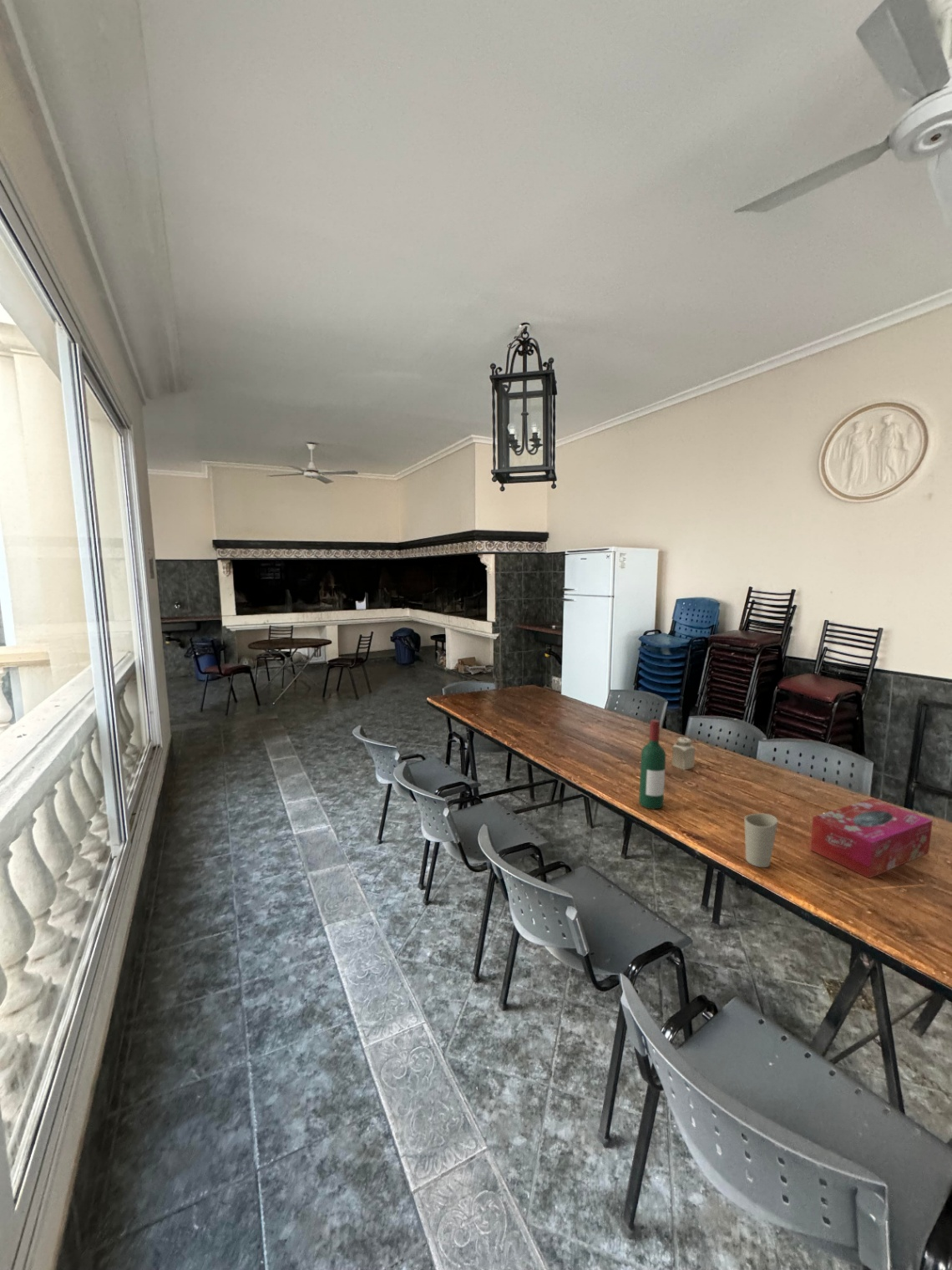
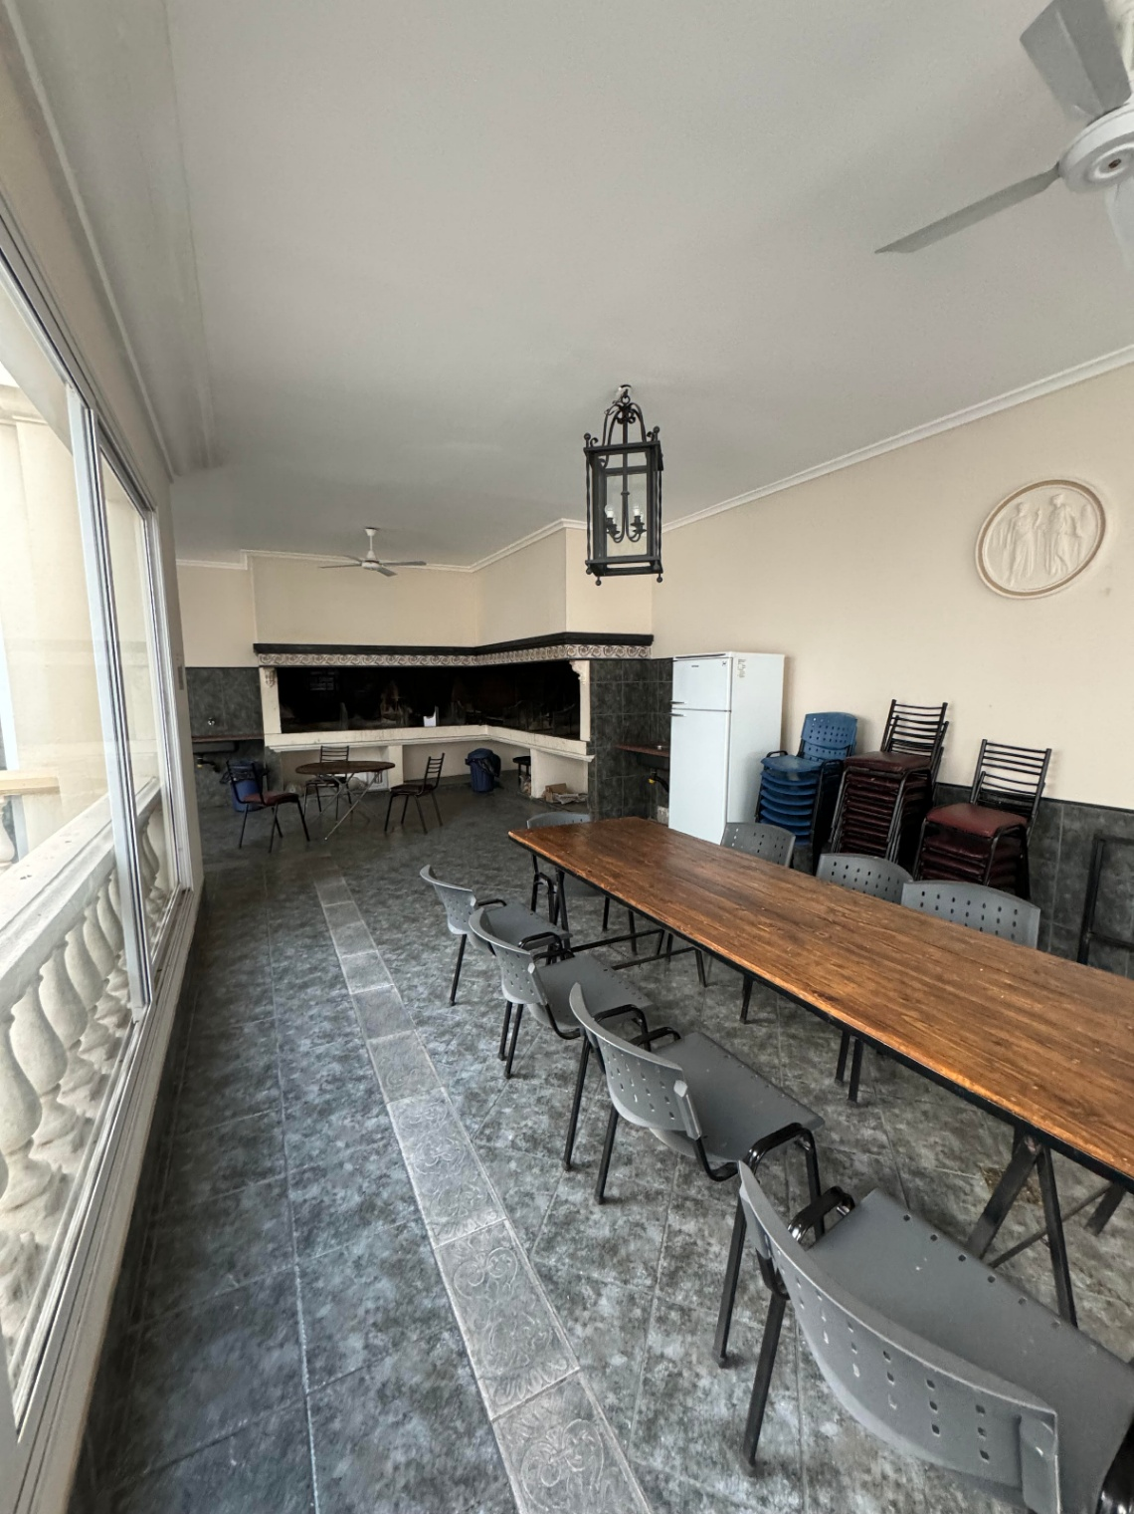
- cup (759, 839)
- tissue box (870, 835)
- salt shaker (683, 753)
- wine bottle (652, 763)
